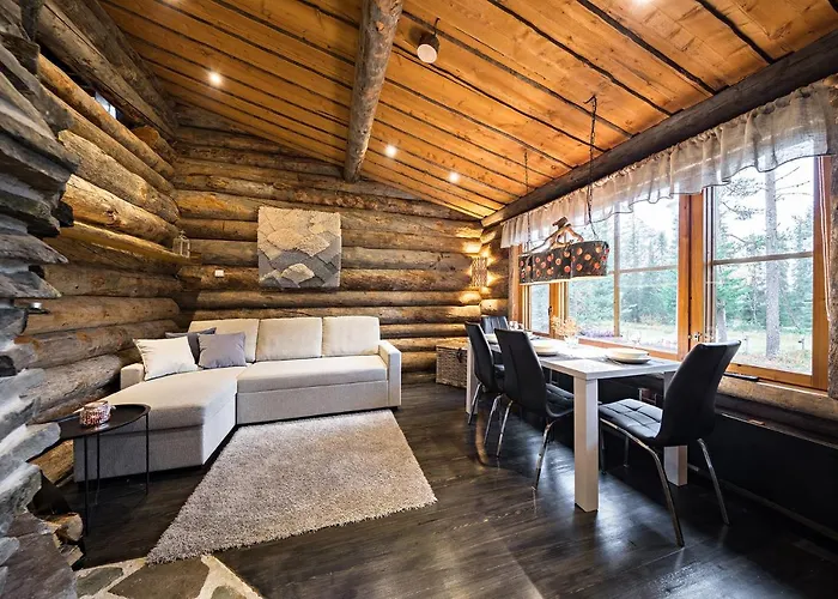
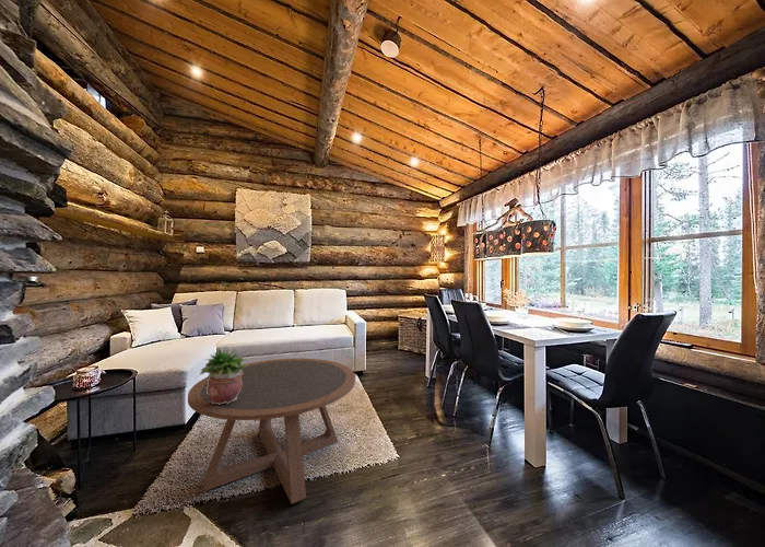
+ potted plant (226, 373)
+ coffee table (279, 417)
